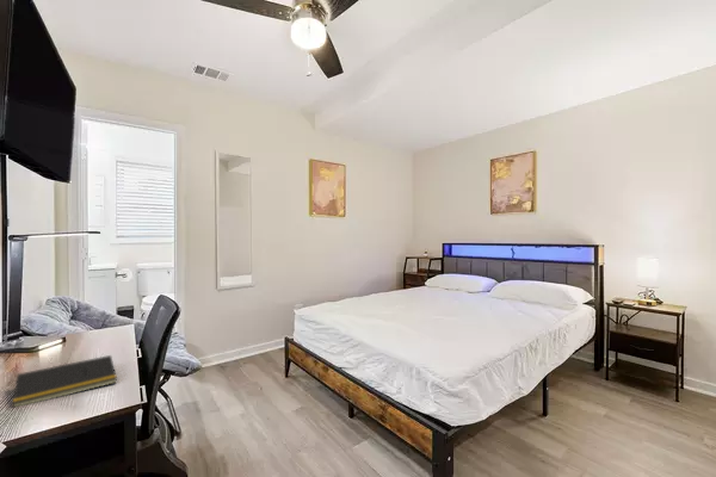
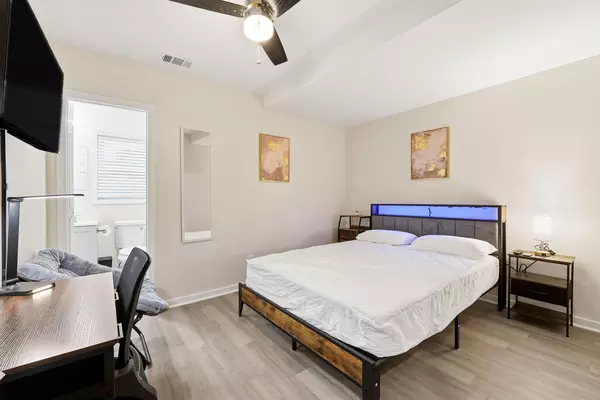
- notepad (68, 378)
